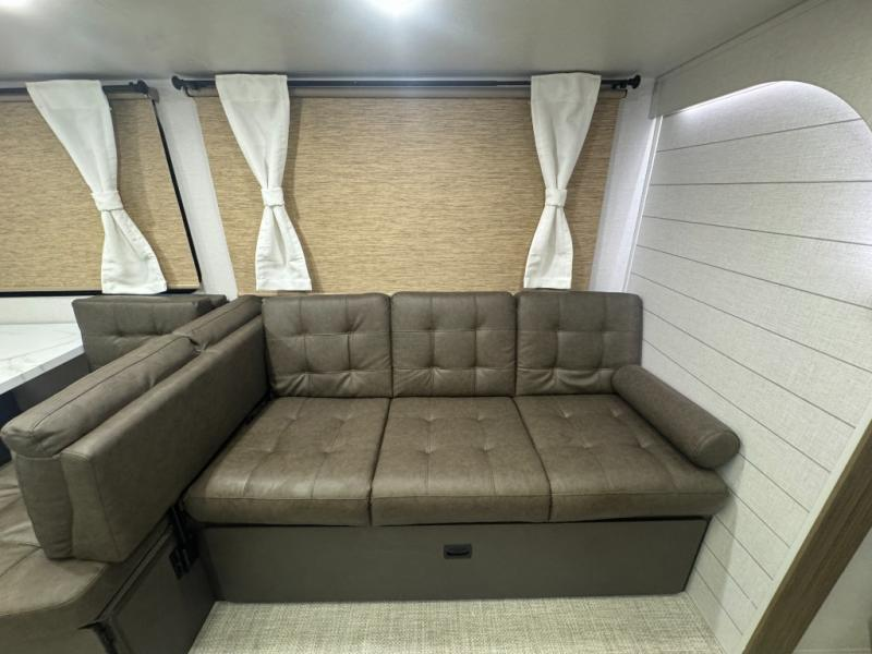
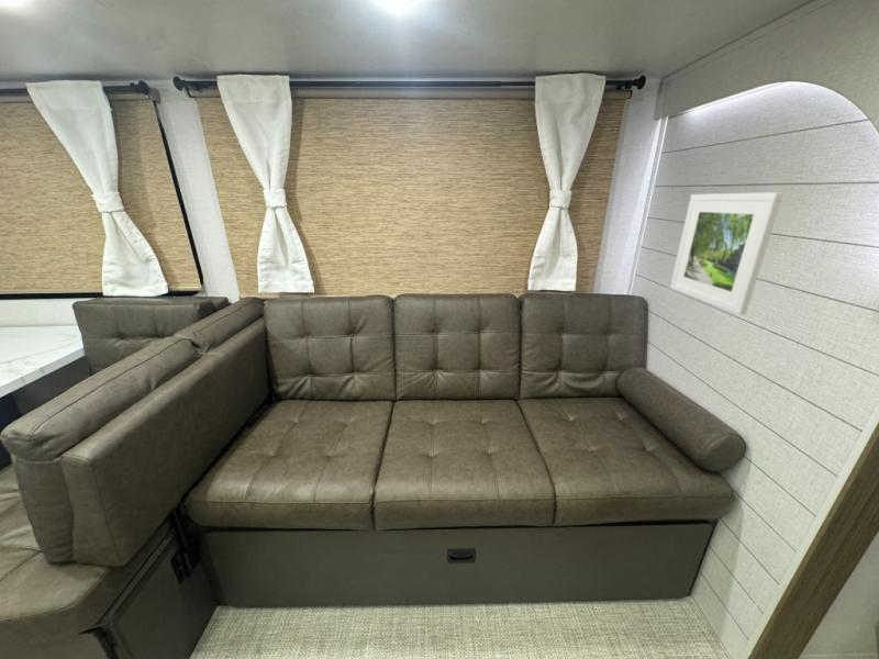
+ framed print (715, 249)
